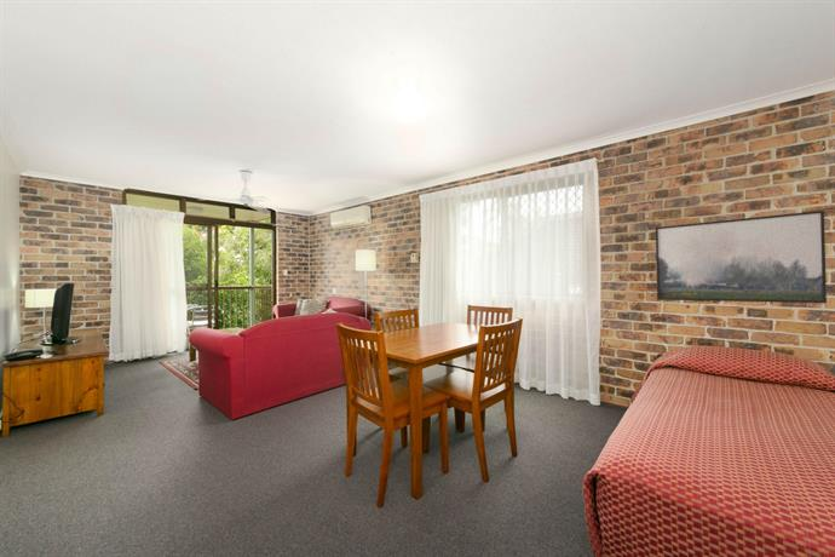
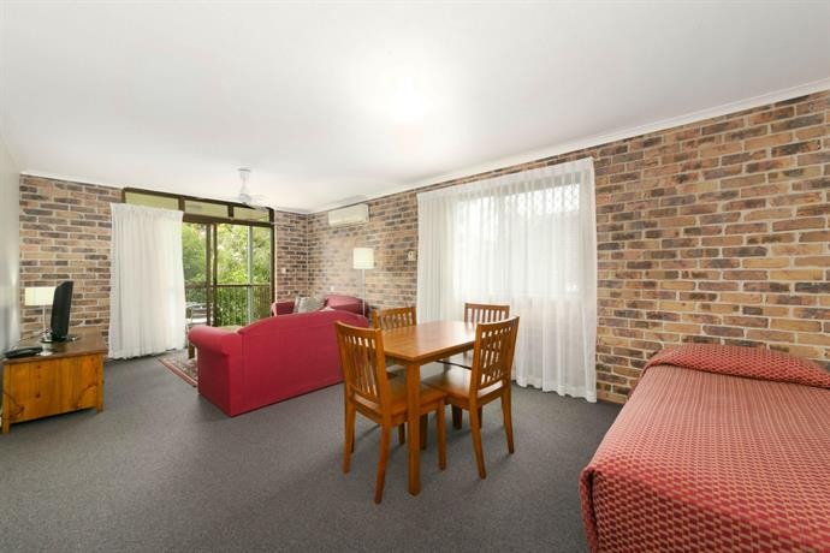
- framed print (730, 260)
